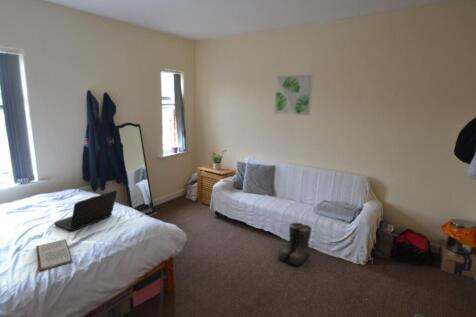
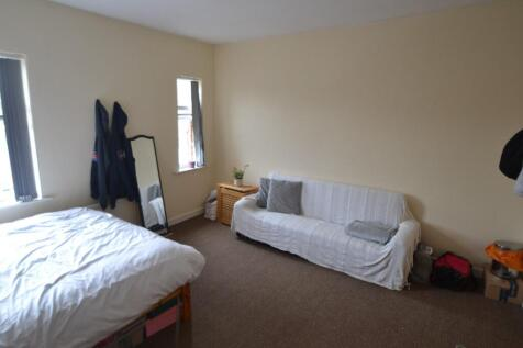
- boots (295, 242)
- laptop (86, 207)
- book (53, 252)
- wall art (292, 95)
